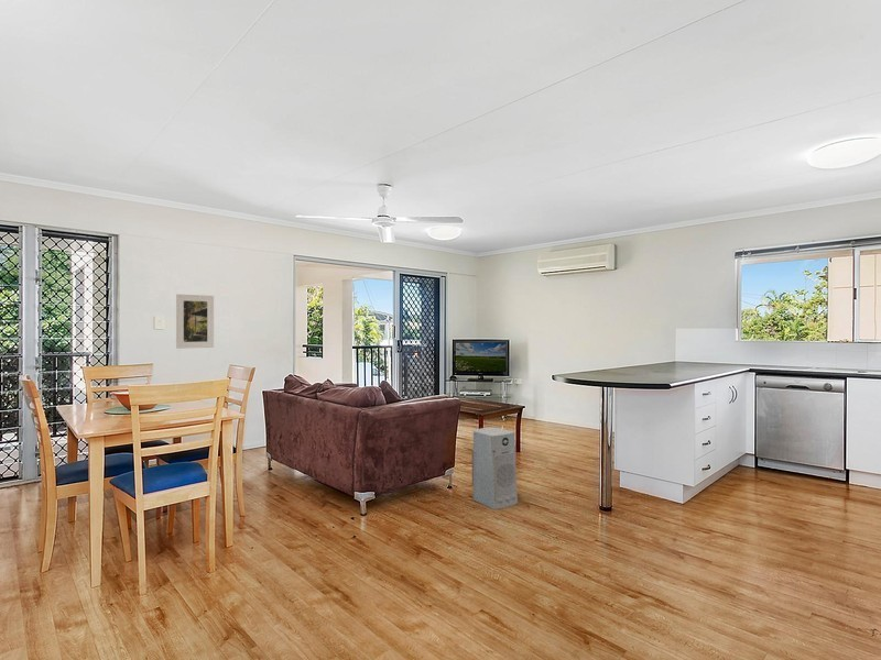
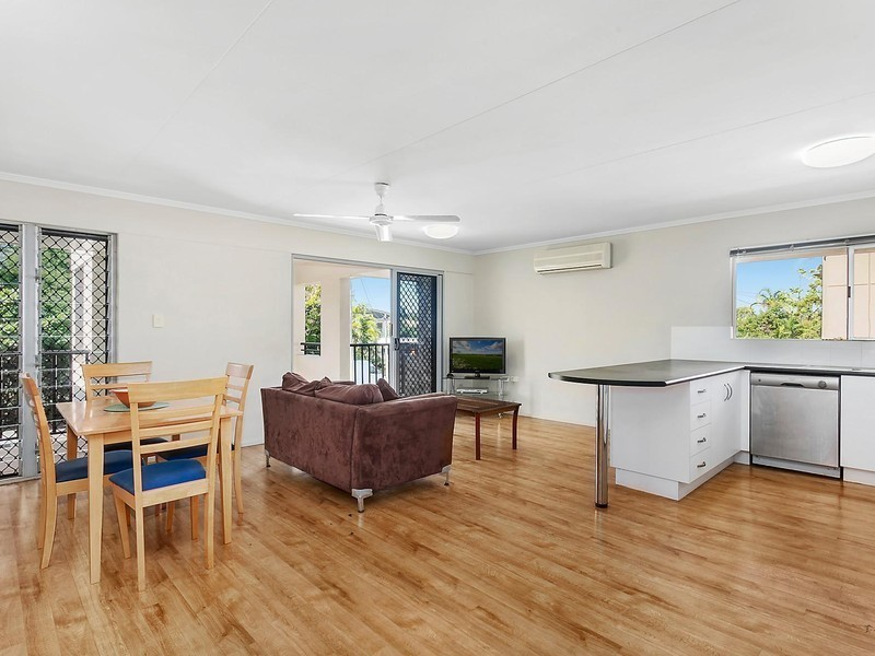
- air purifier (493, 465)
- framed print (195, 321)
